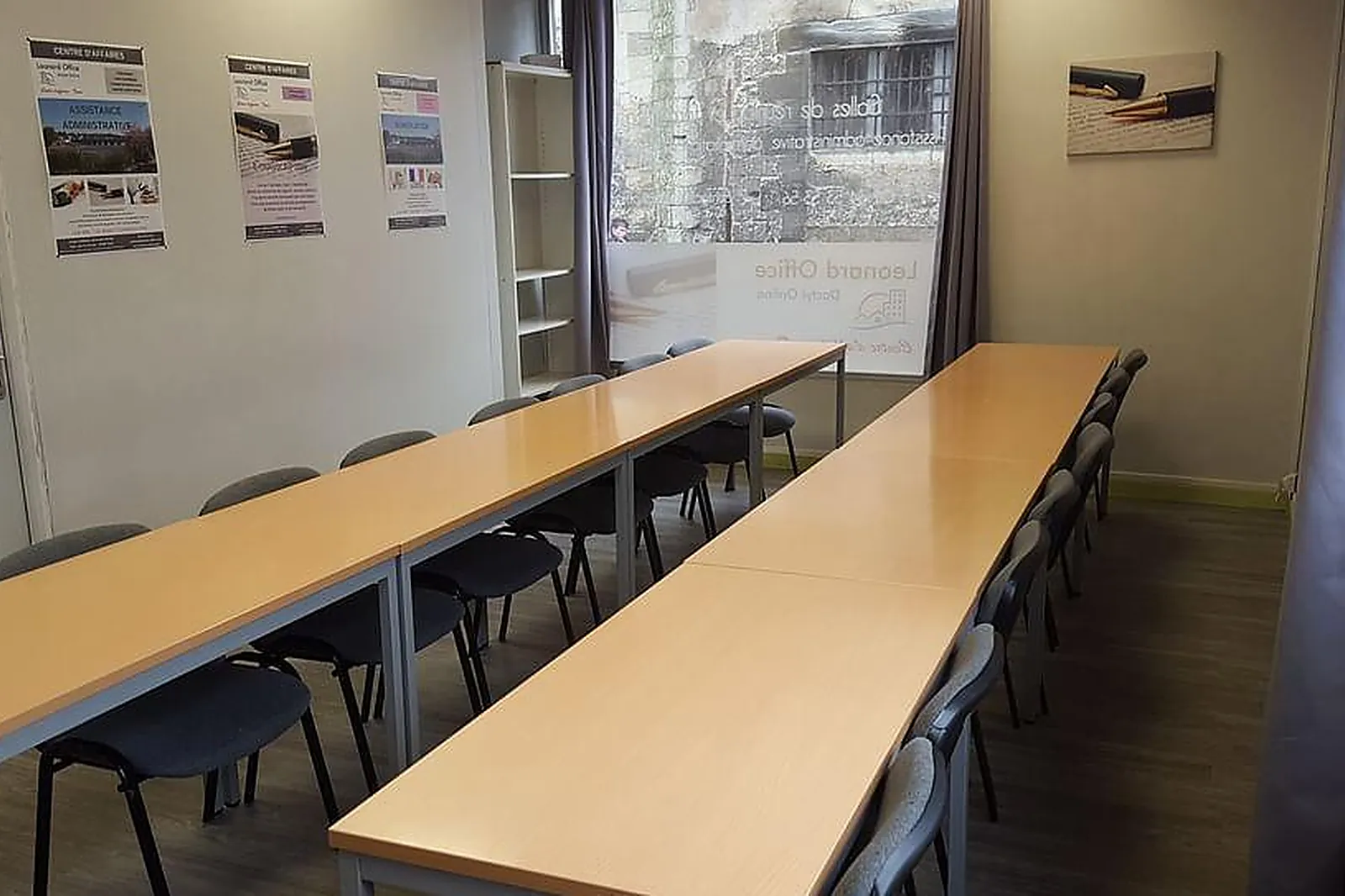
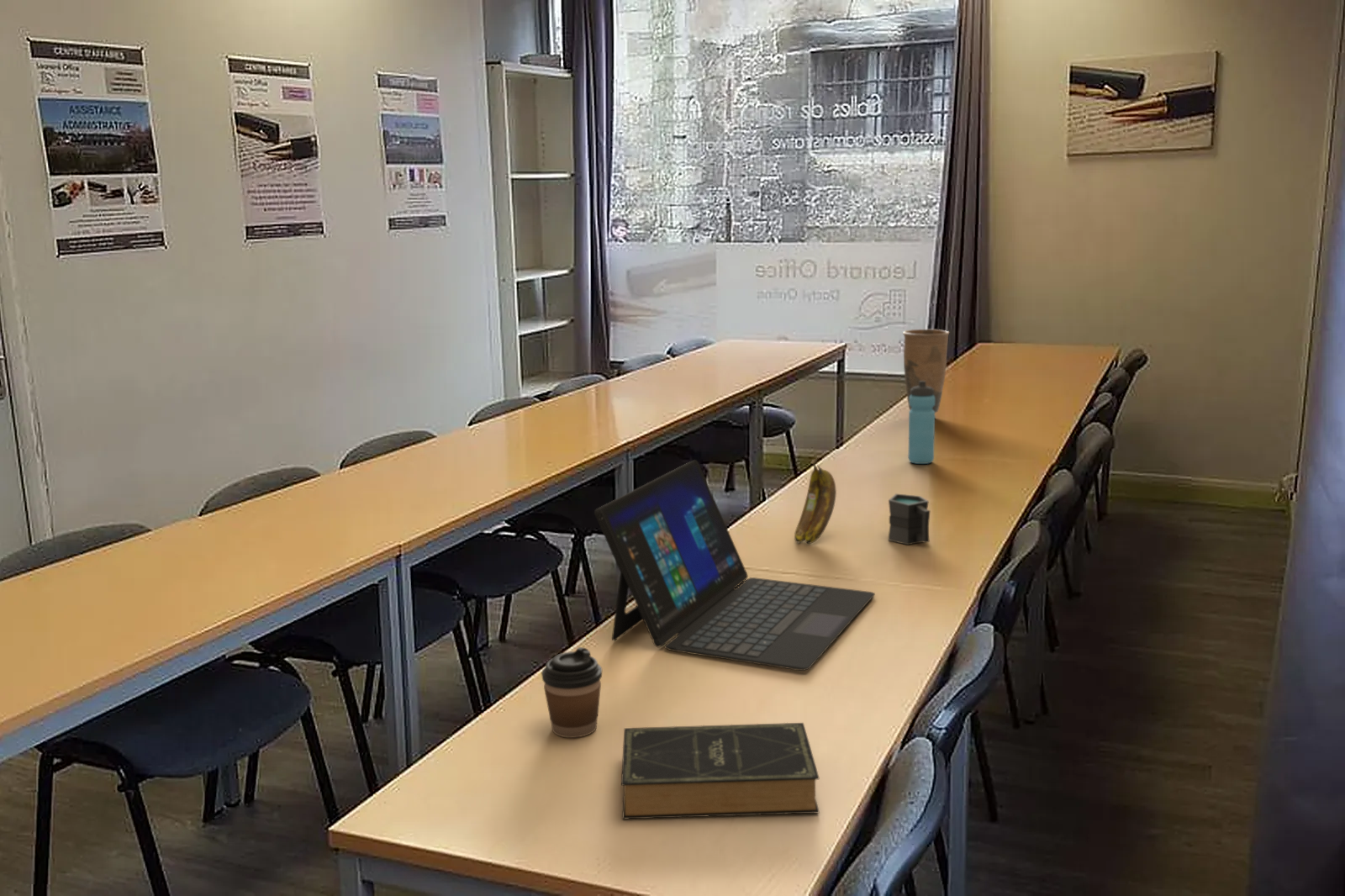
+ mug (910, 519)
+ vase (925, 375)
+ book (717, 767)
+ laptop (739, 556)
+ water bottle (921, 421)
+ banana (815, 498)
+ coffee cup (572, 691)
